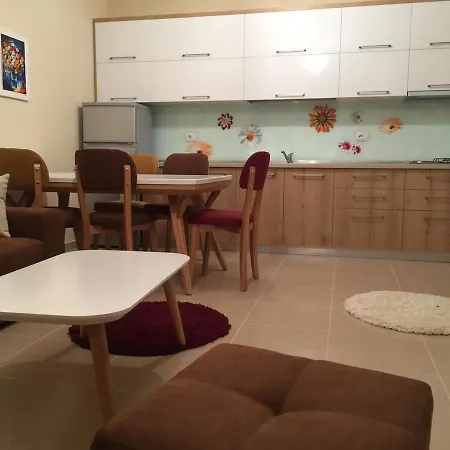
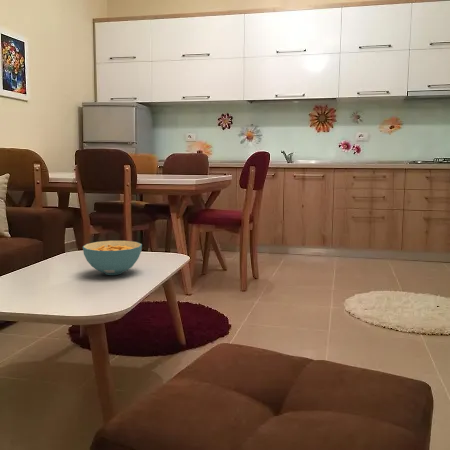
+ cereal bowl (113, 259)
